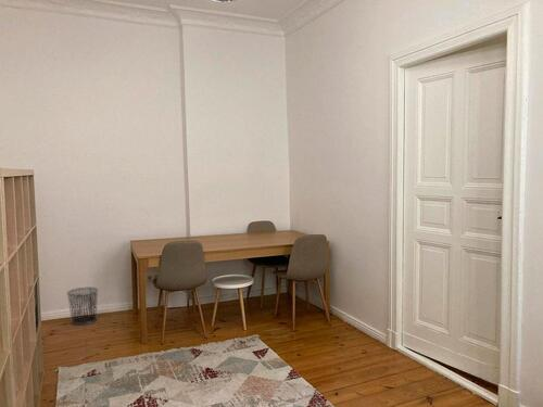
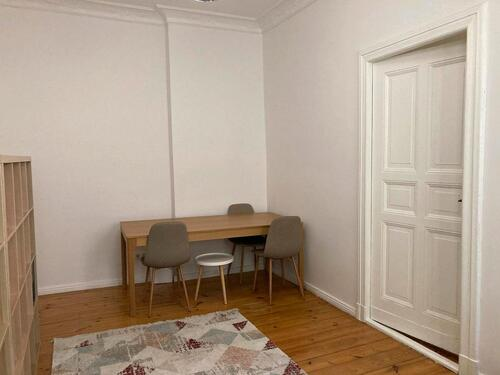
- waste bin (83, 305)
